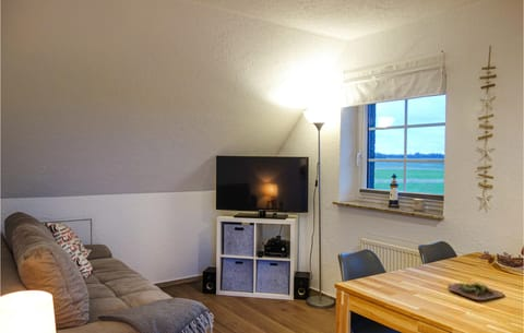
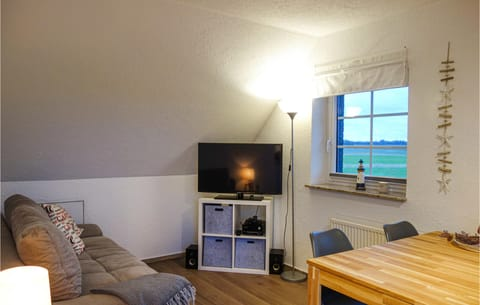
- succulent plant (474, 287)
